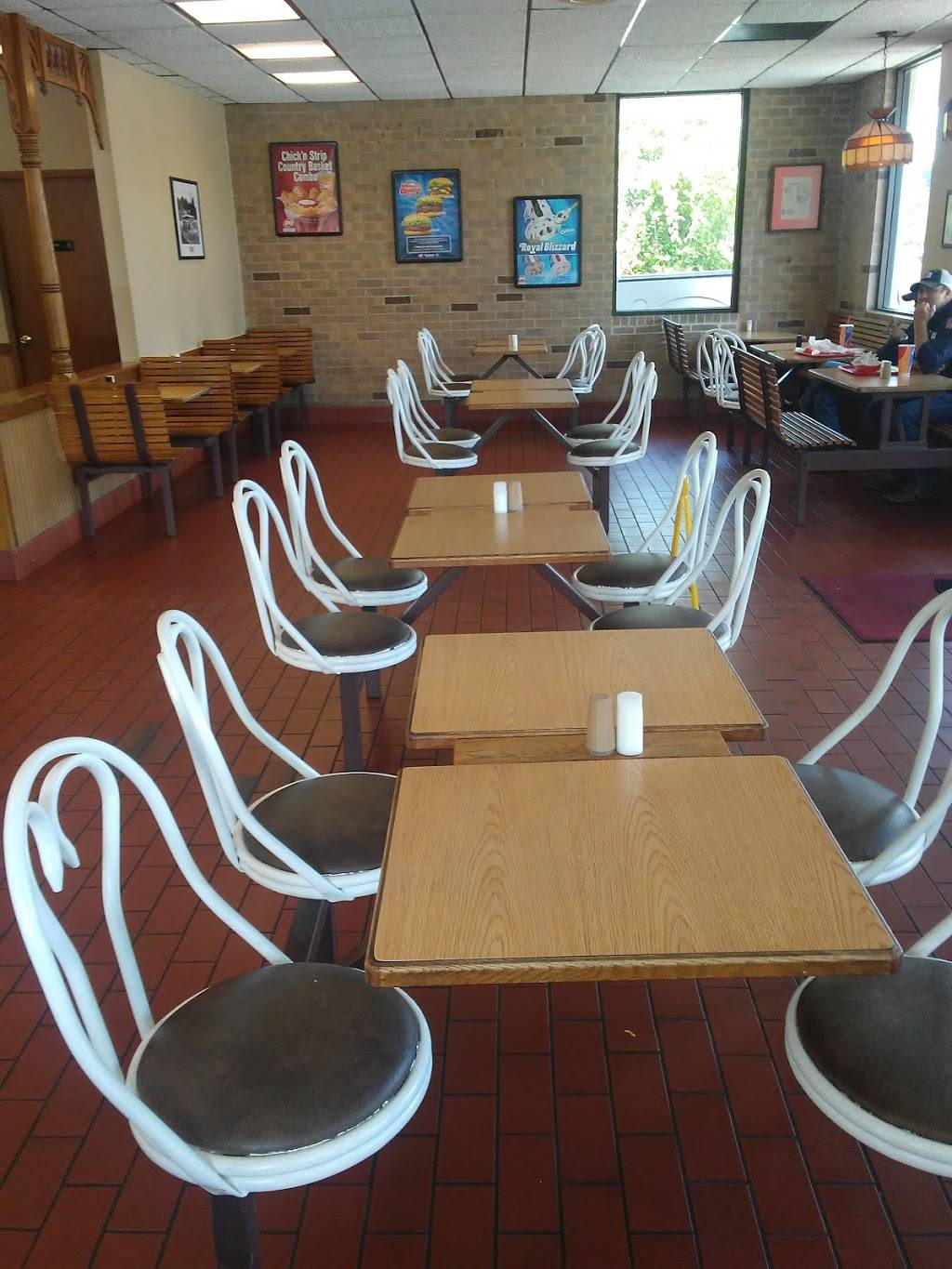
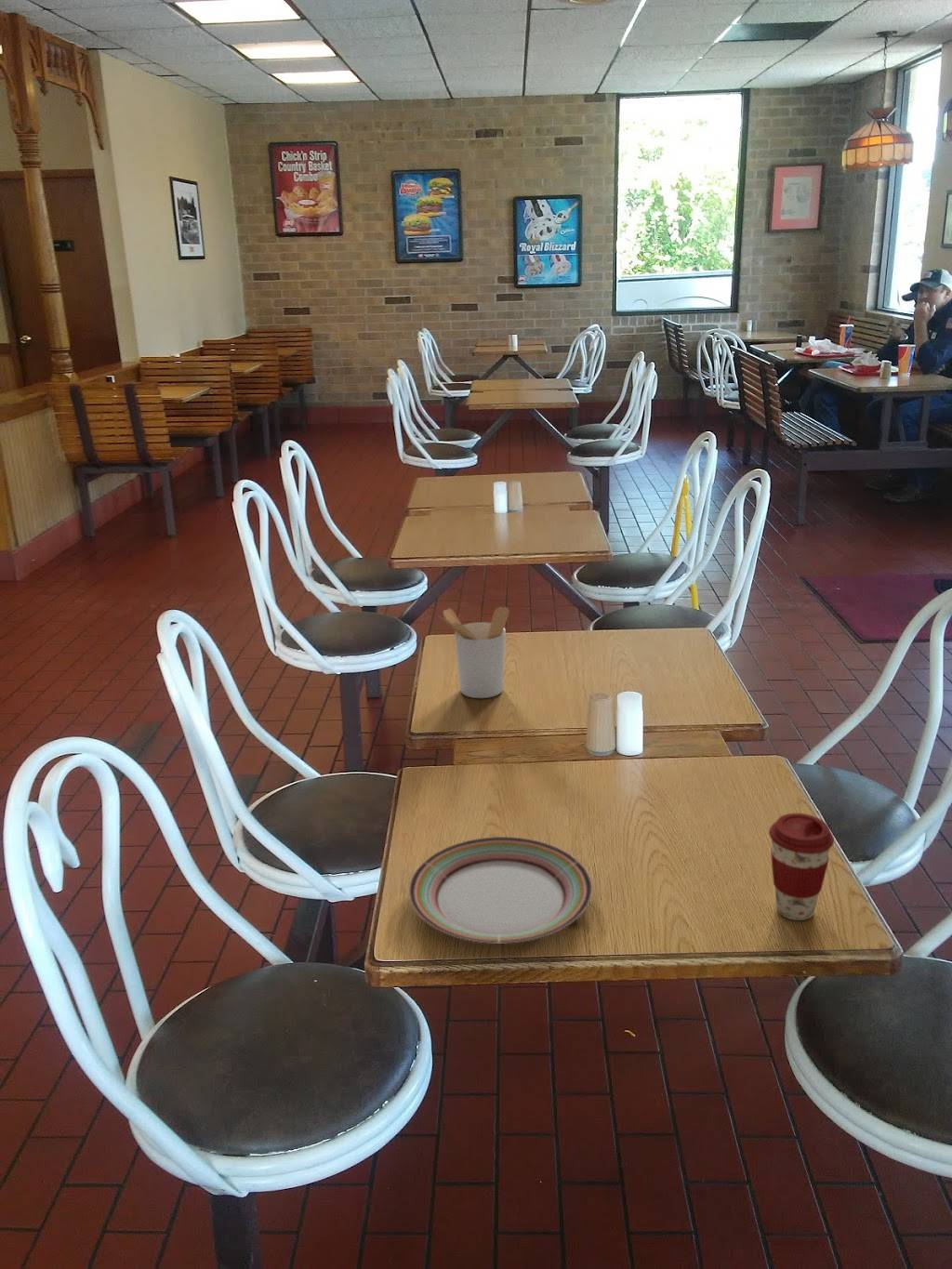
+ coffee cup (798, 868)
+ utensil holder (471, 650)
+ plate (500, 892)
